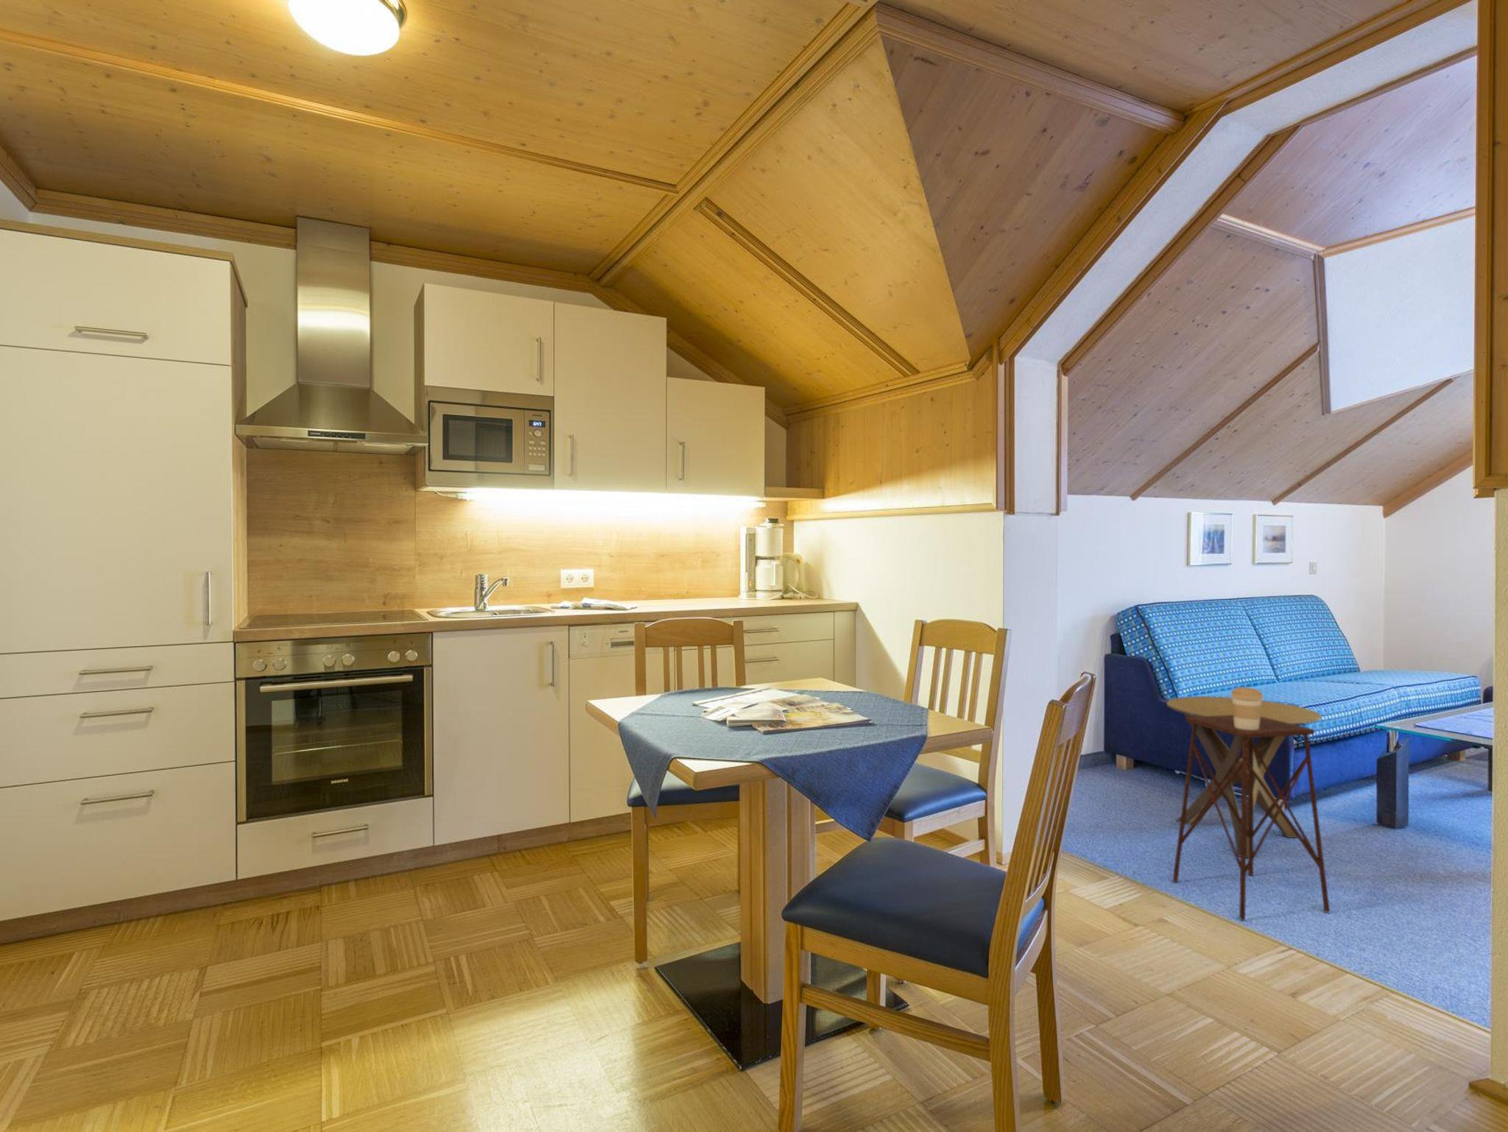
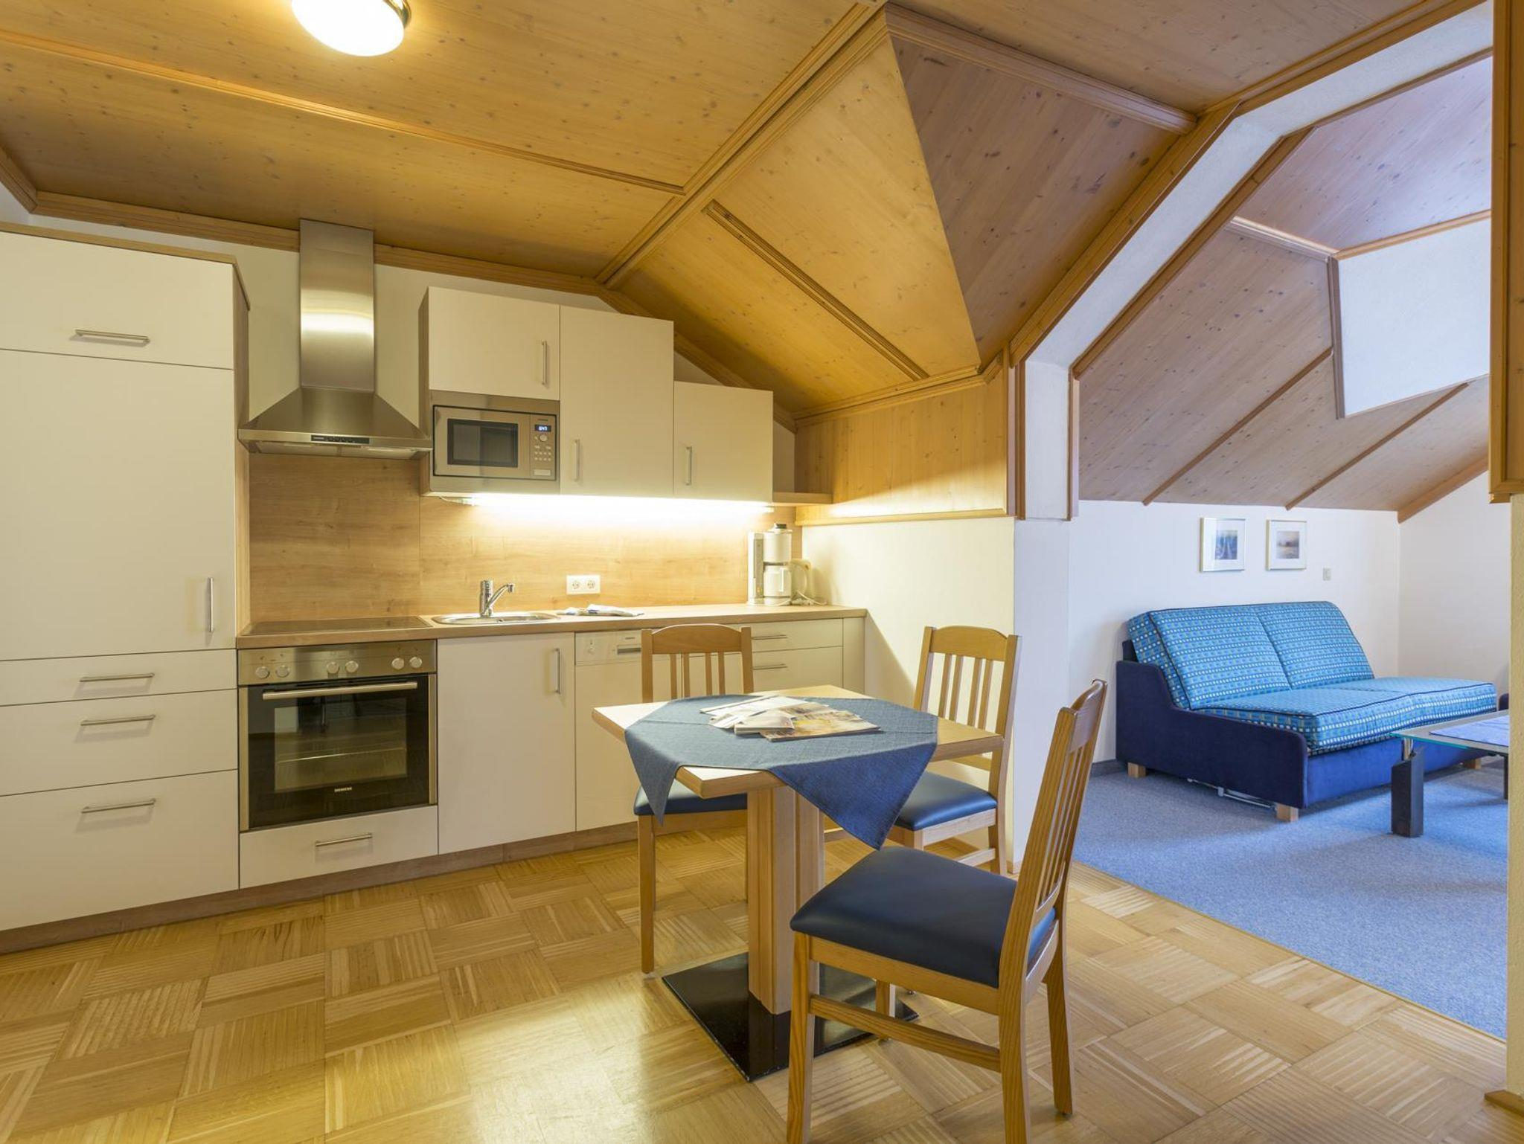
- side table (1240, 772)
- coffee cup (1246, 708)
- side table (1248, 810)
